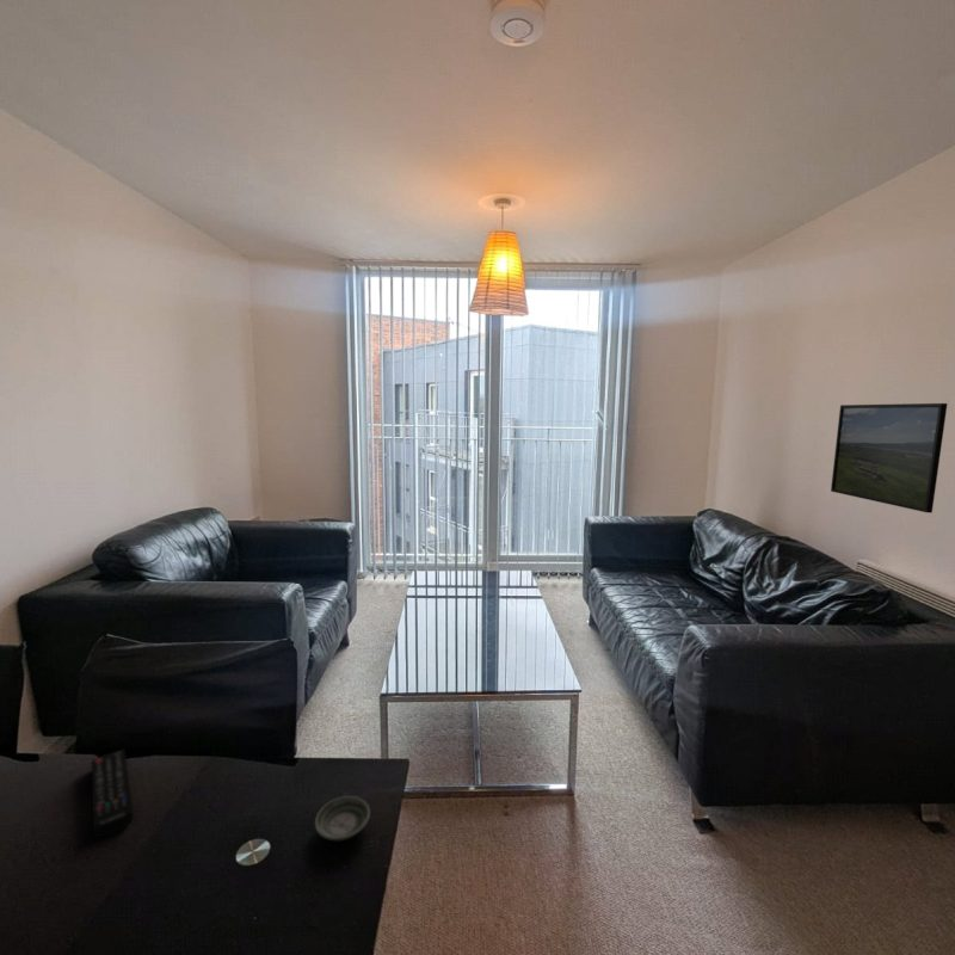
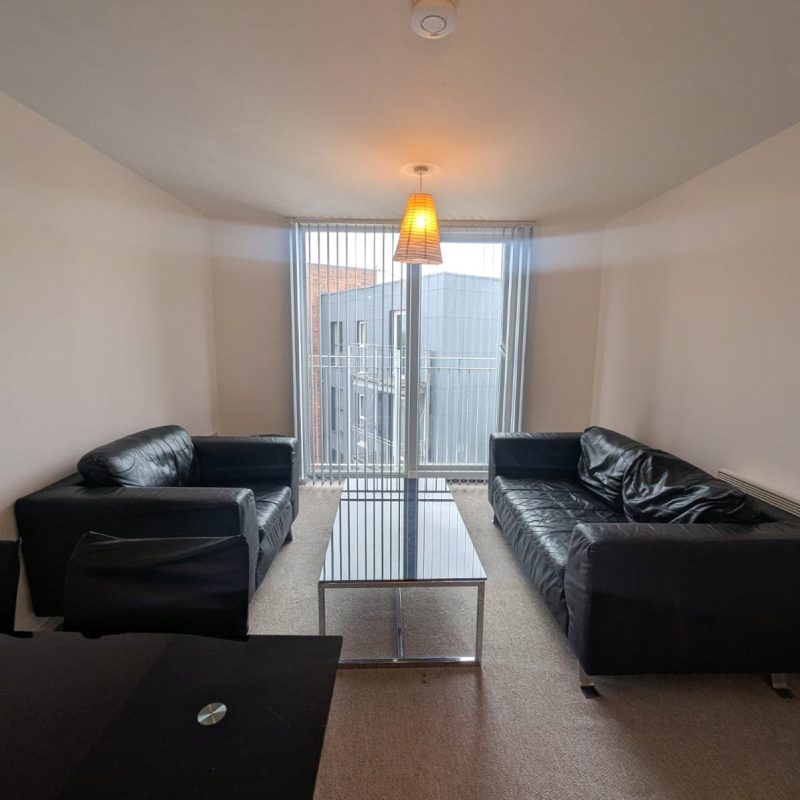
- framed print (881, 452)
- saucer (343, 821)
- remote control (110, 788)
